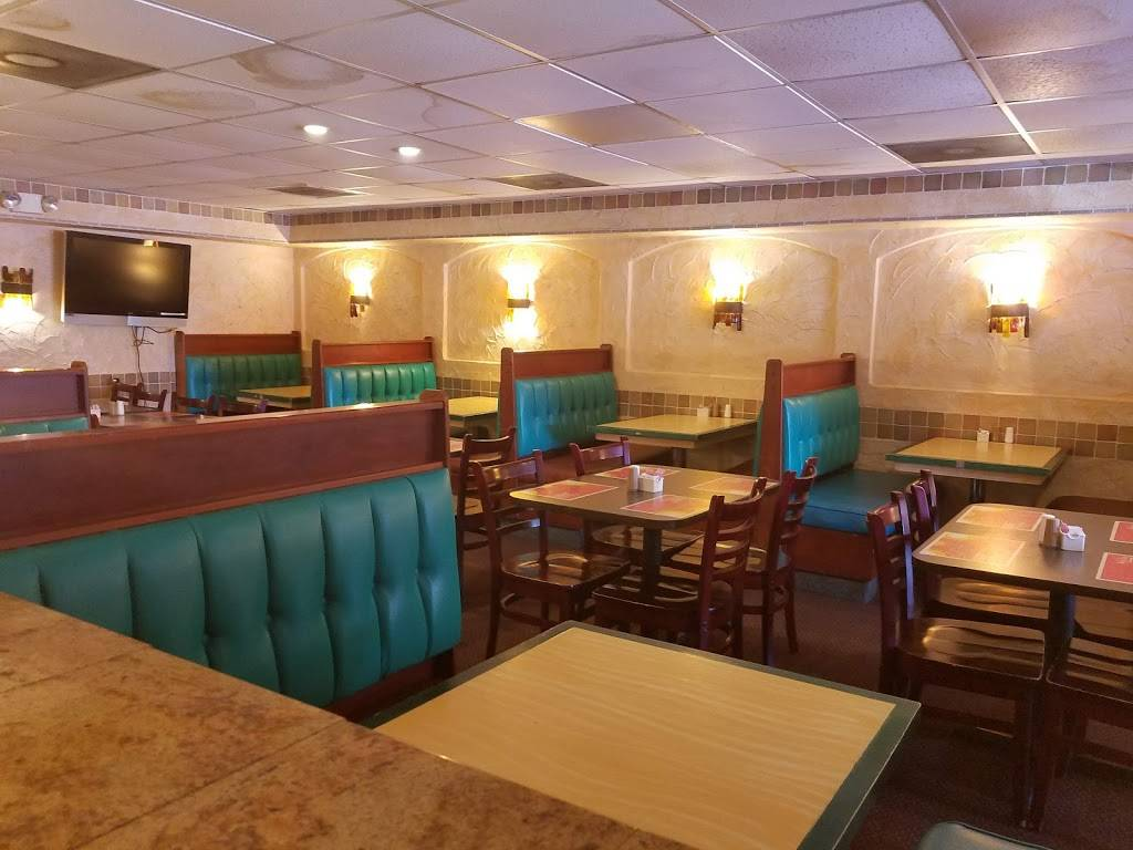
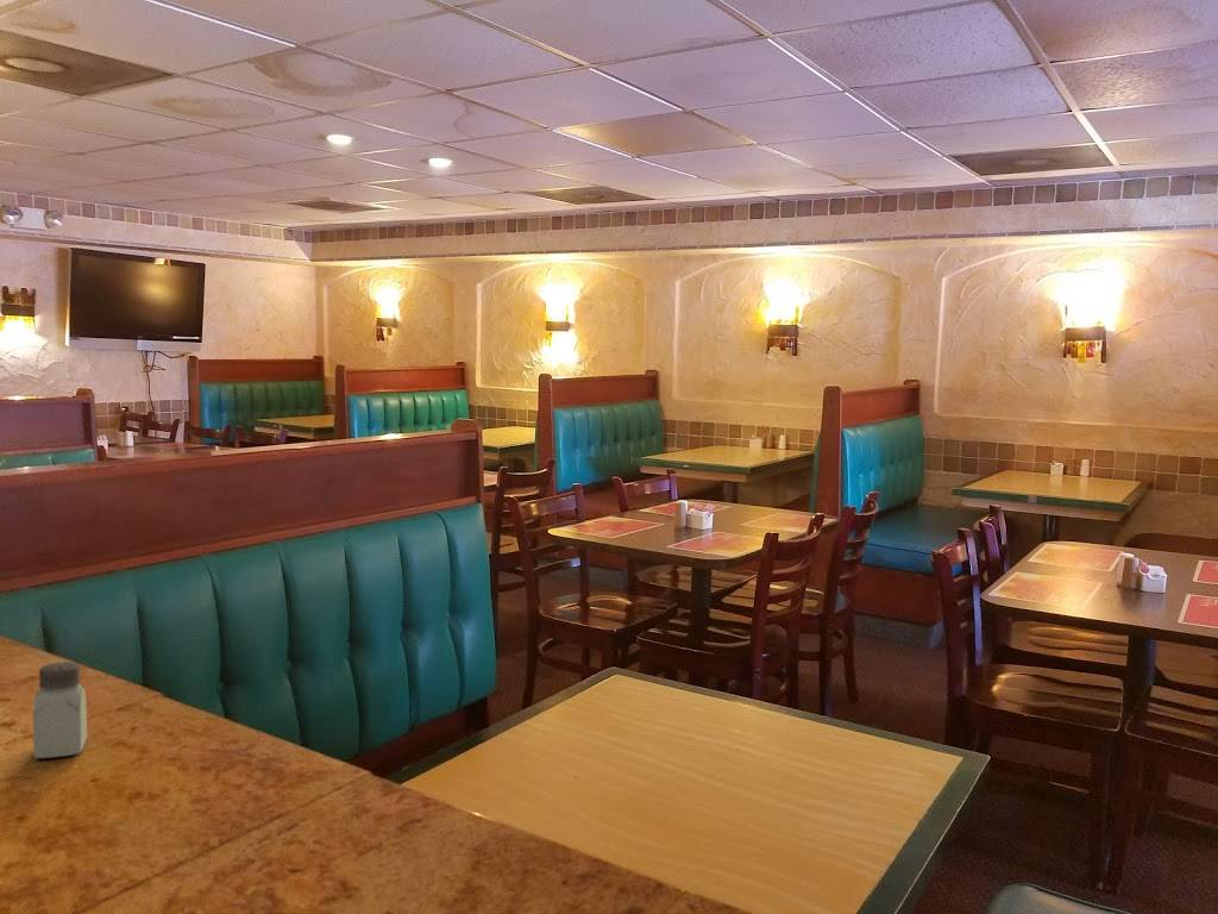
+ saltshaker (59, 708)
